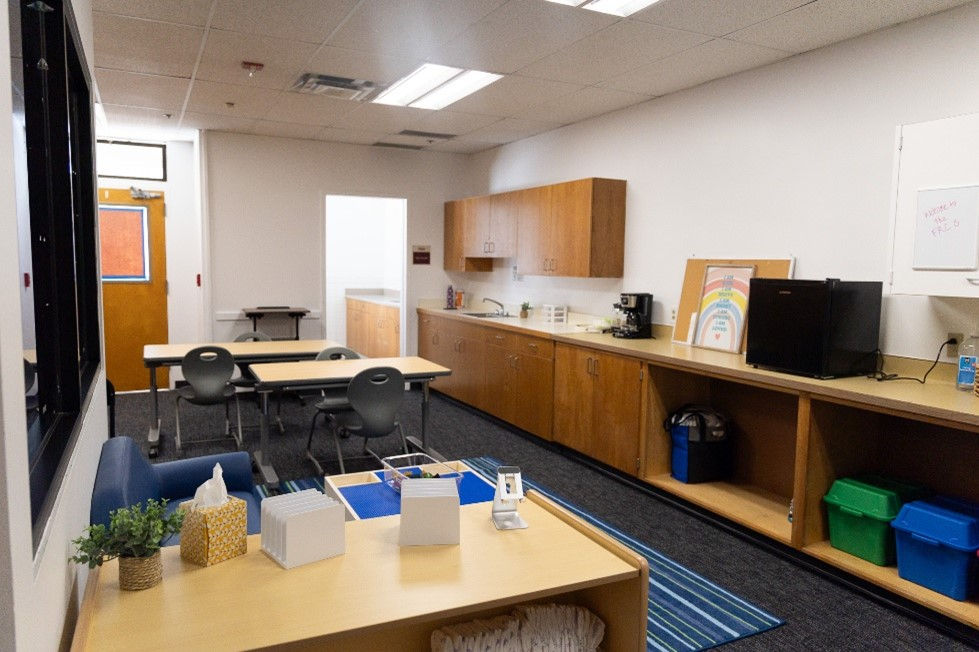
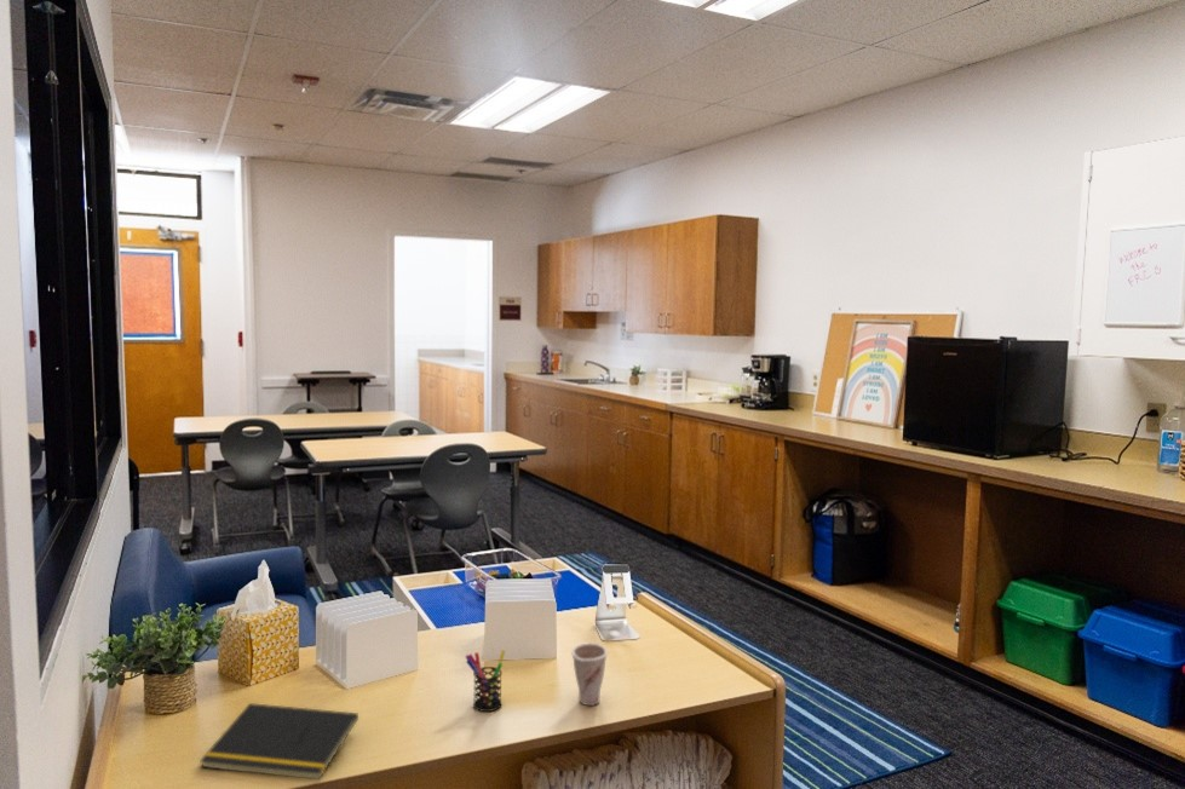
+ pen holder (488, 678)
+ cup (588, 675)
+ notepad (282, 738)
